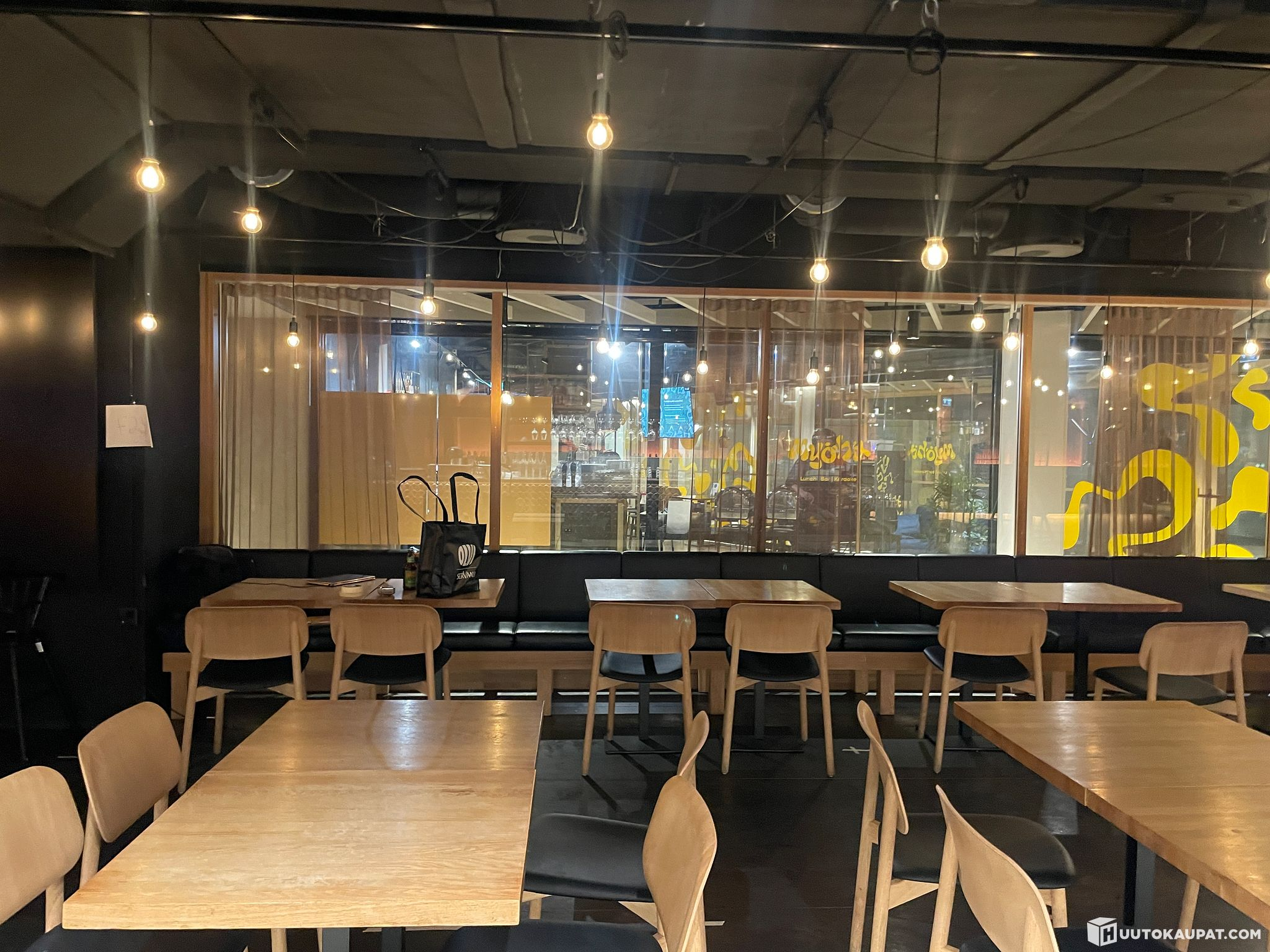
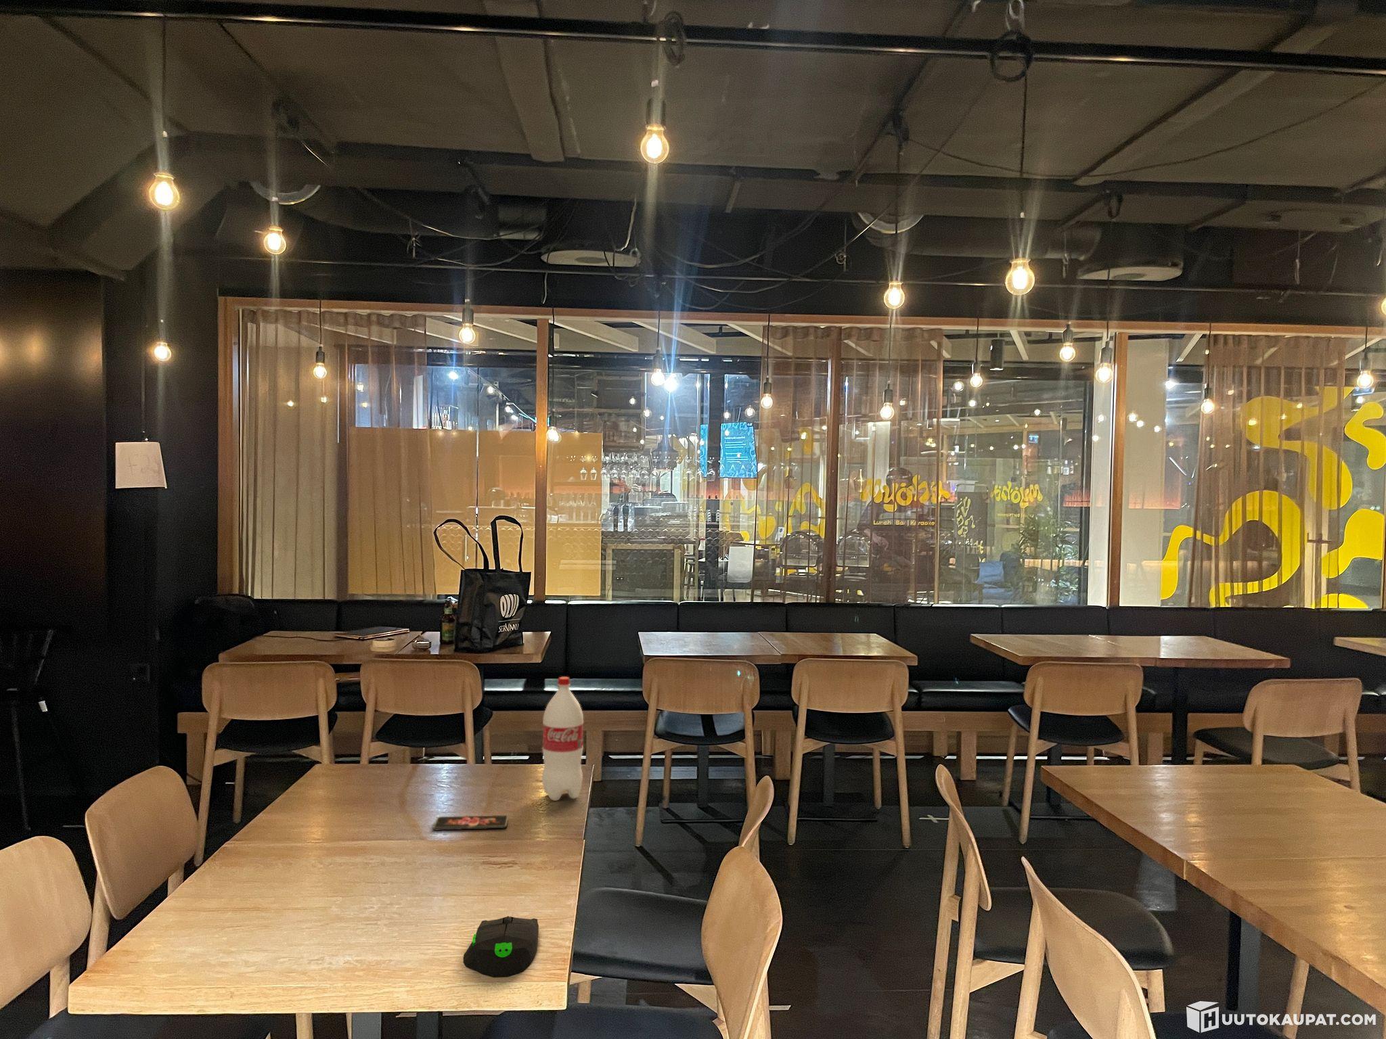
+ smartphone (471, 823)
+ computer mouse (501, 936)
+ bottle (562, 737)
